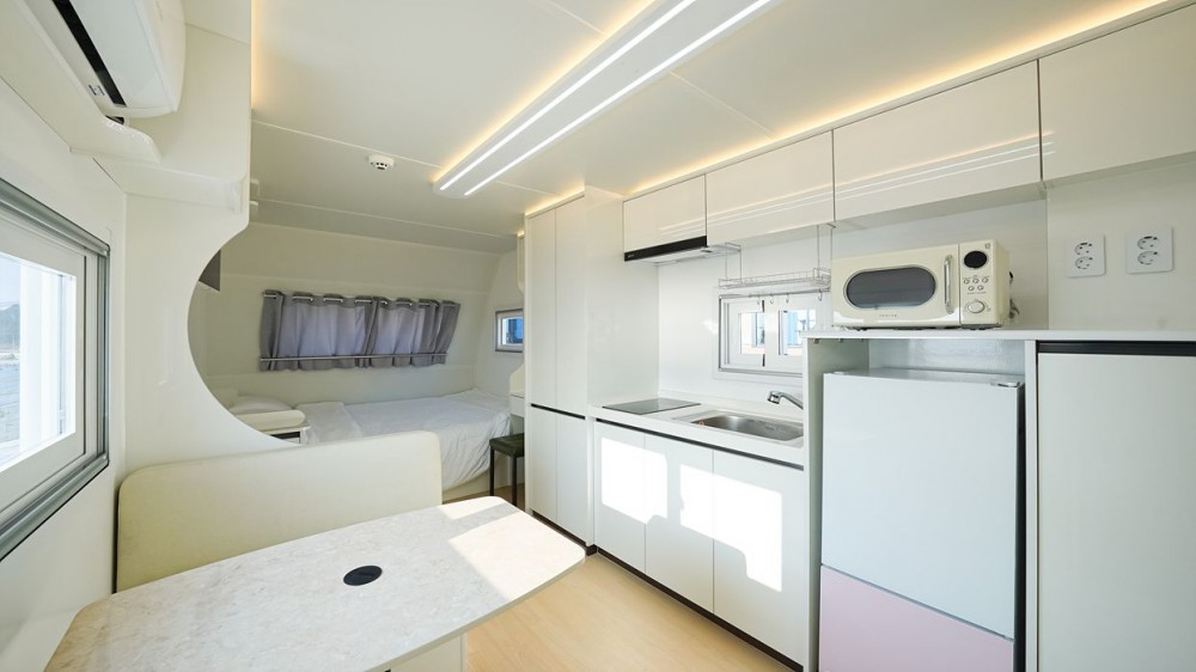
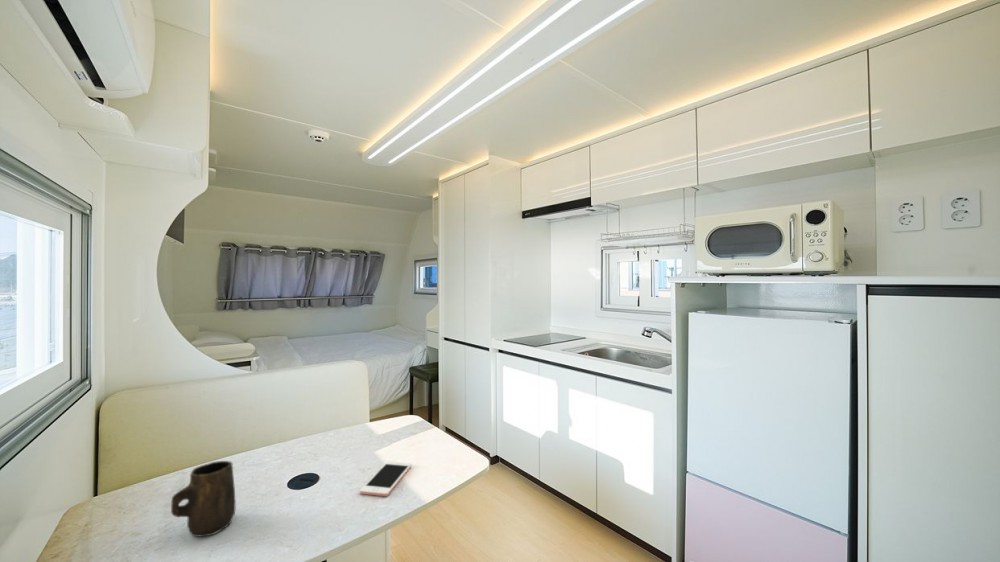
+ mug (208, 497)
+ cell phone (387, 477)
